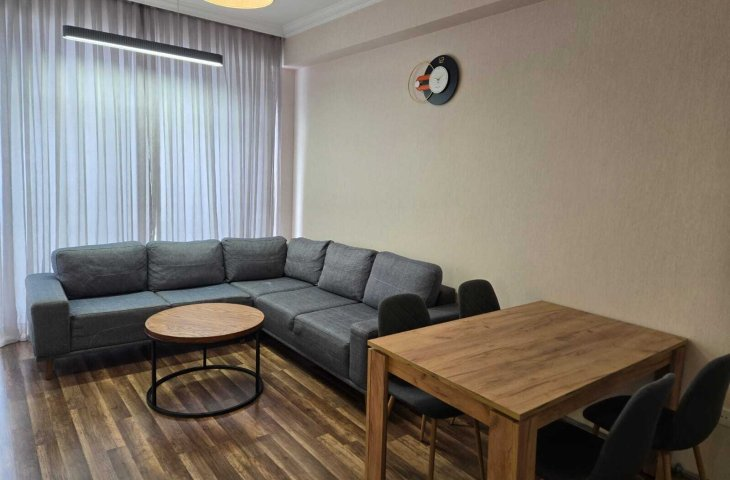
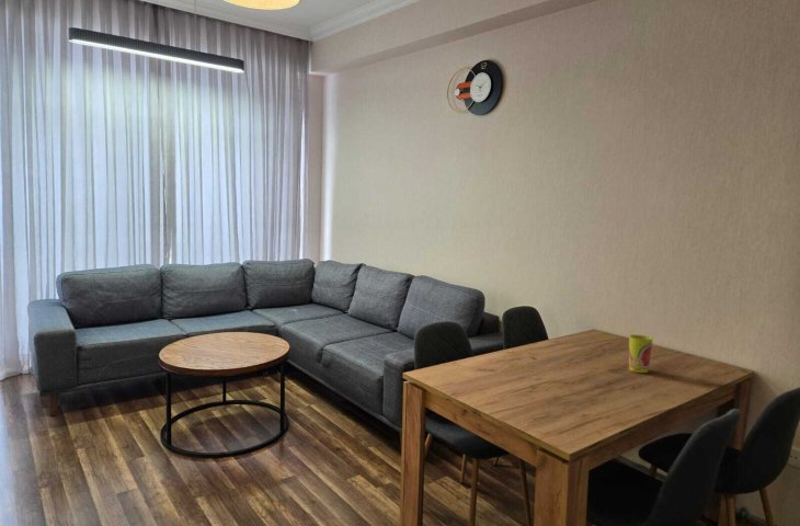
+ cup (639, 353)
